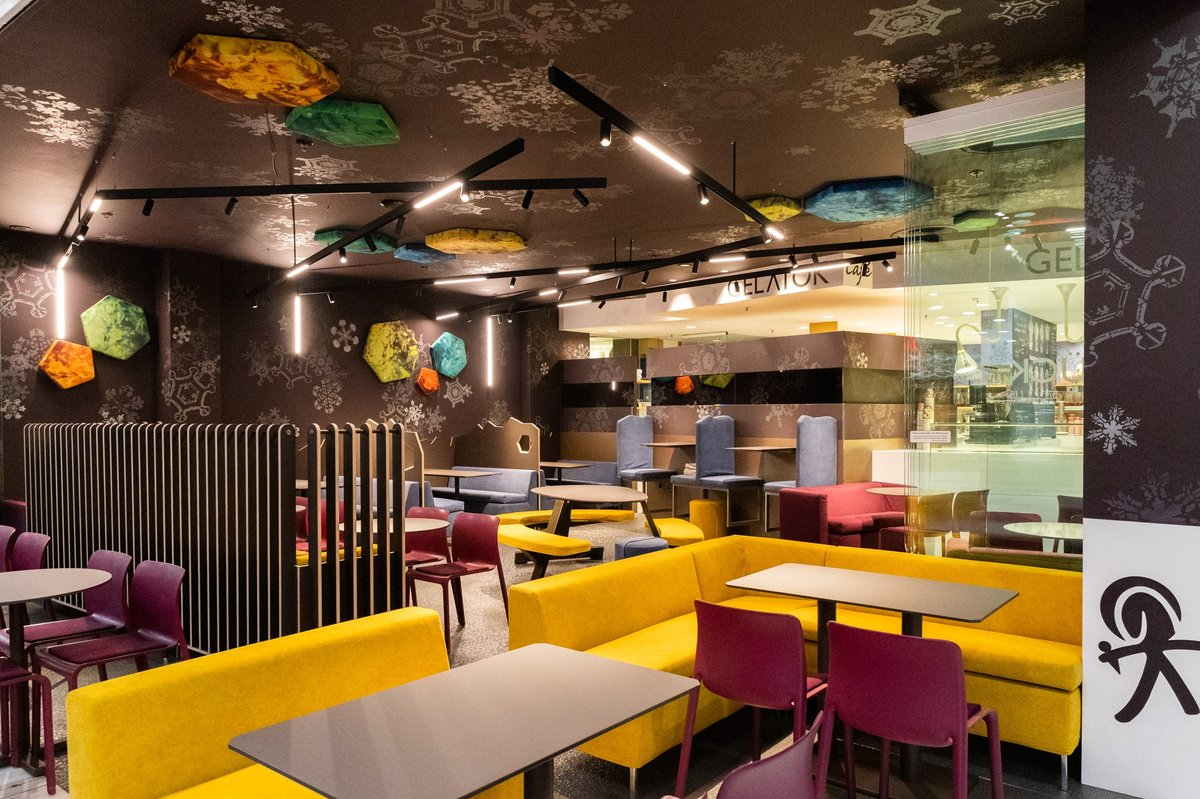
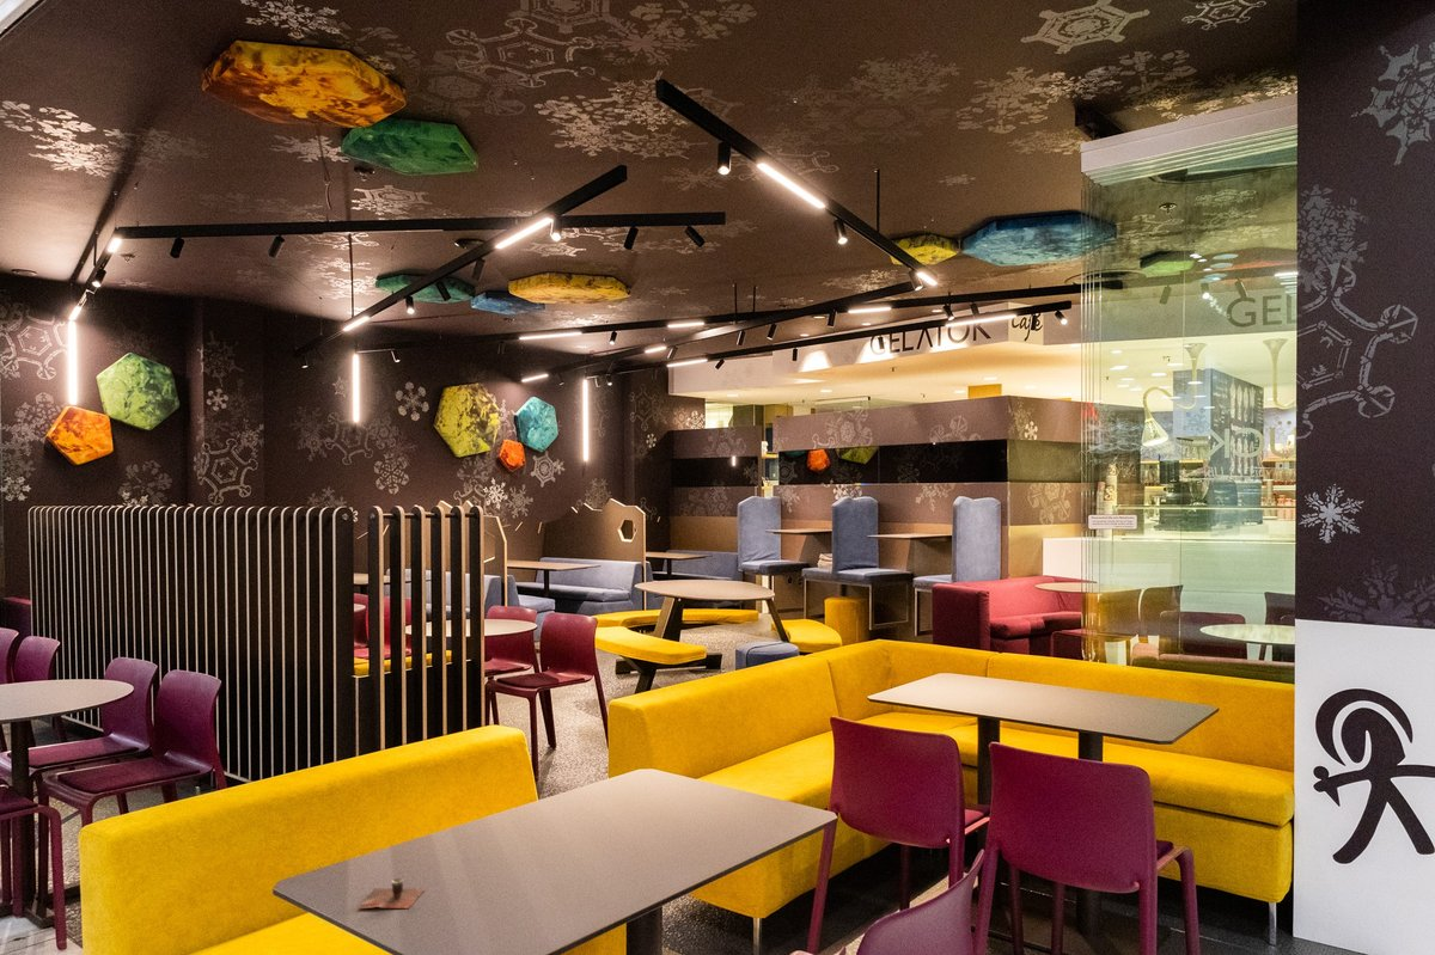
+ cup (391, 890)
